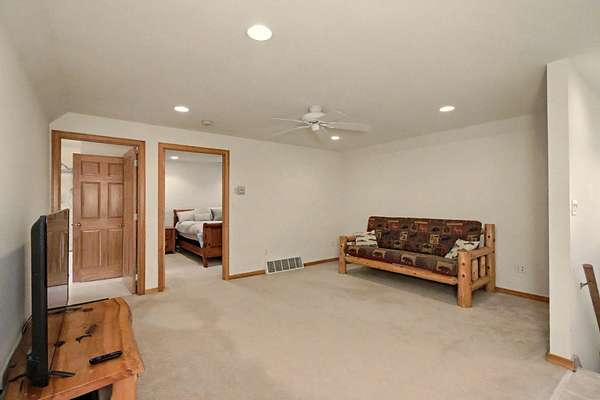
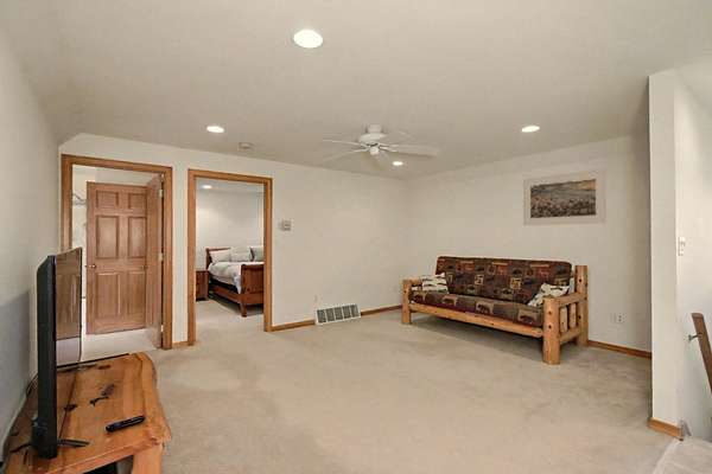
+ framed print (560, 199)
